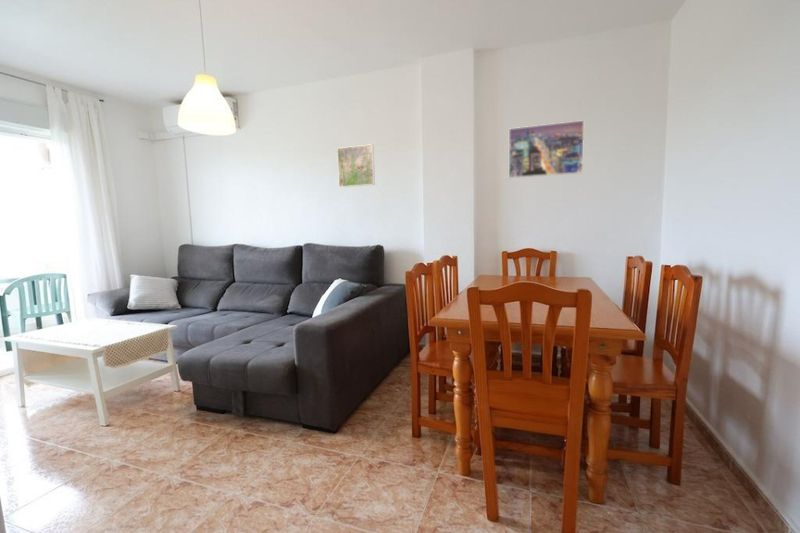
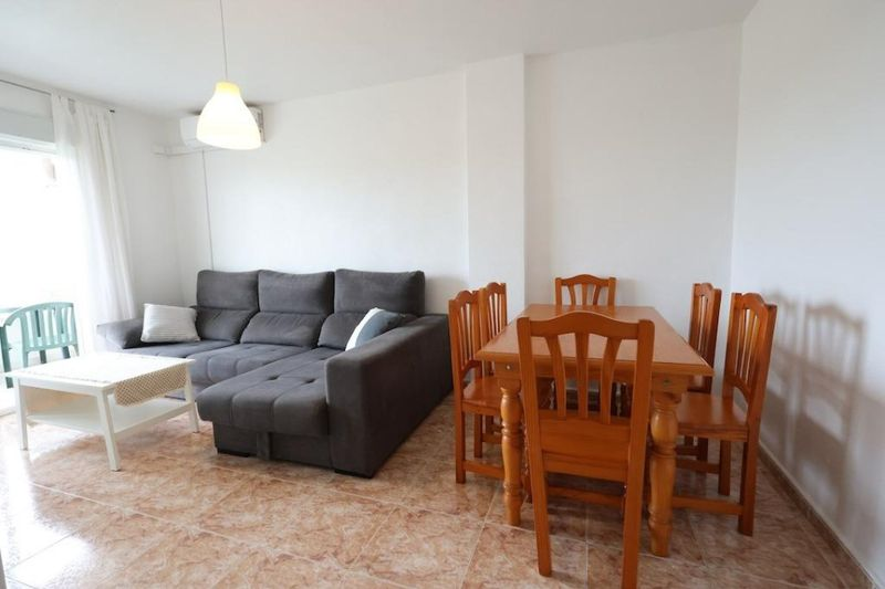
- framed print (544, 150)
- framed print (355, 166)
